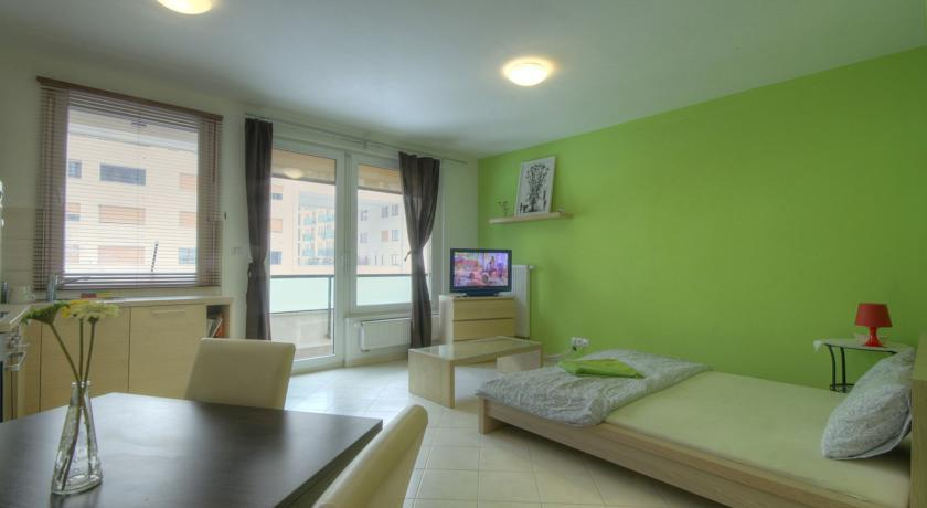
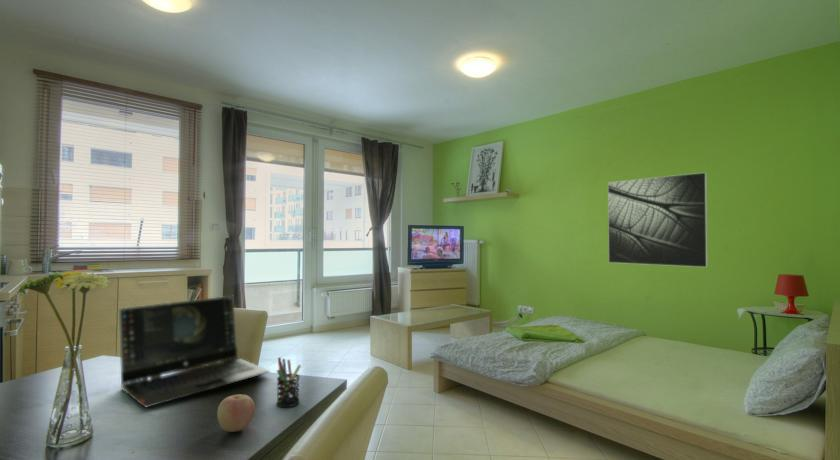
+ apple (236, 413)
+ laptop computer (197, 343)
+ pen holder (285, 381)
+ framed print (653, 221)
